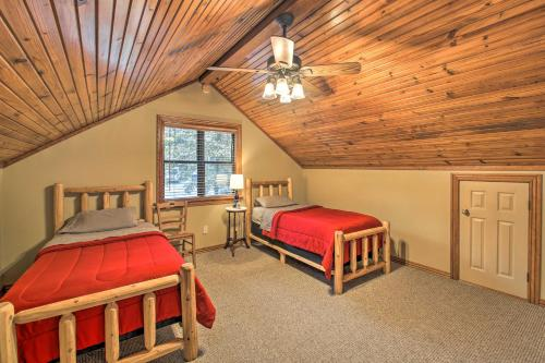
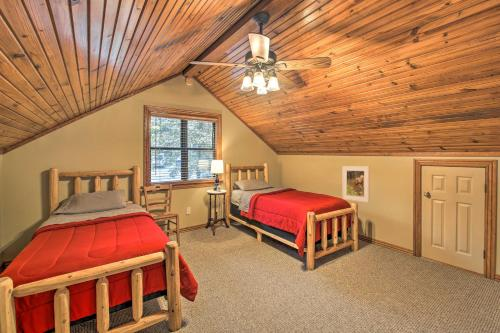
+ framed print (355, 183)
